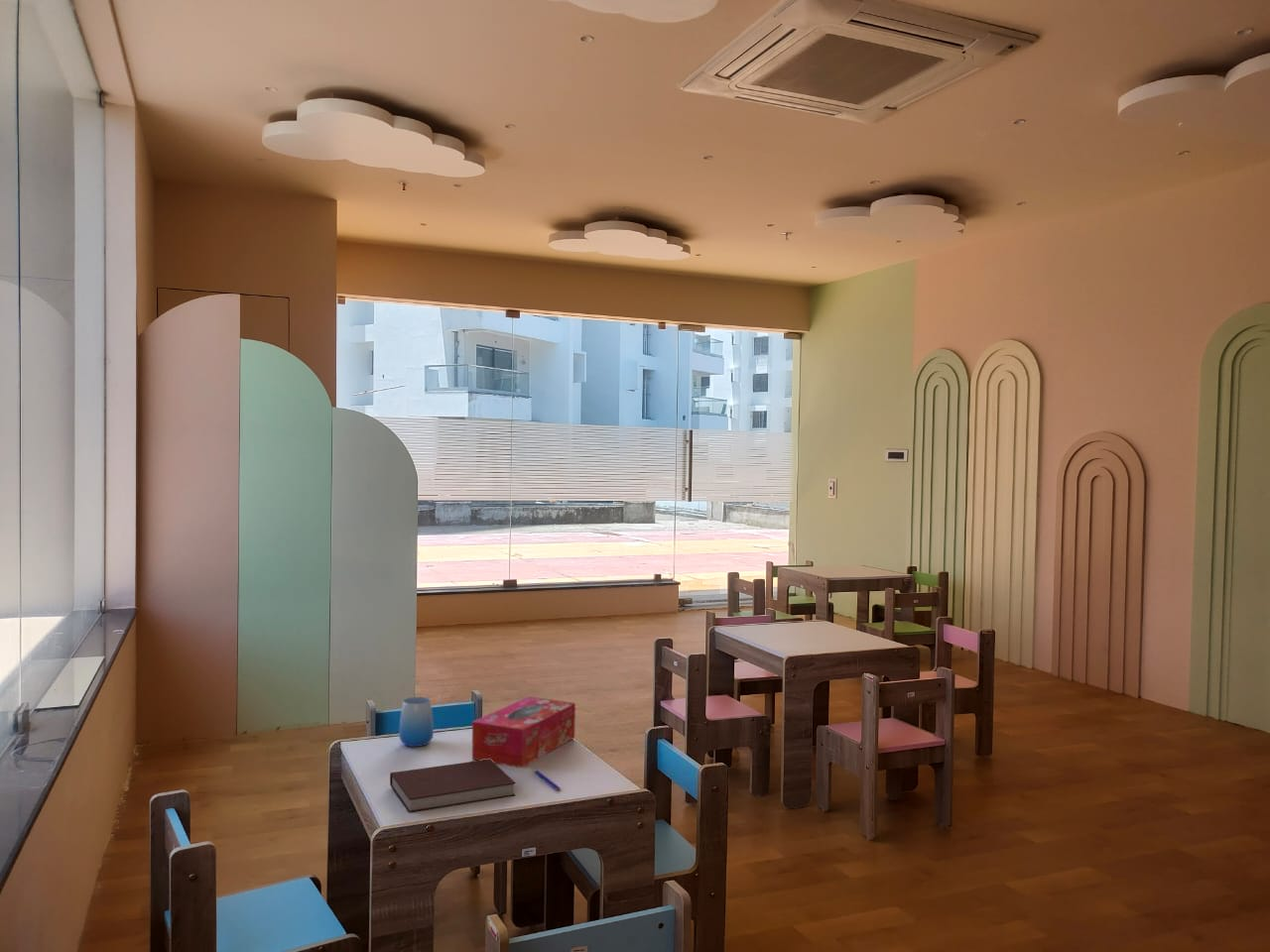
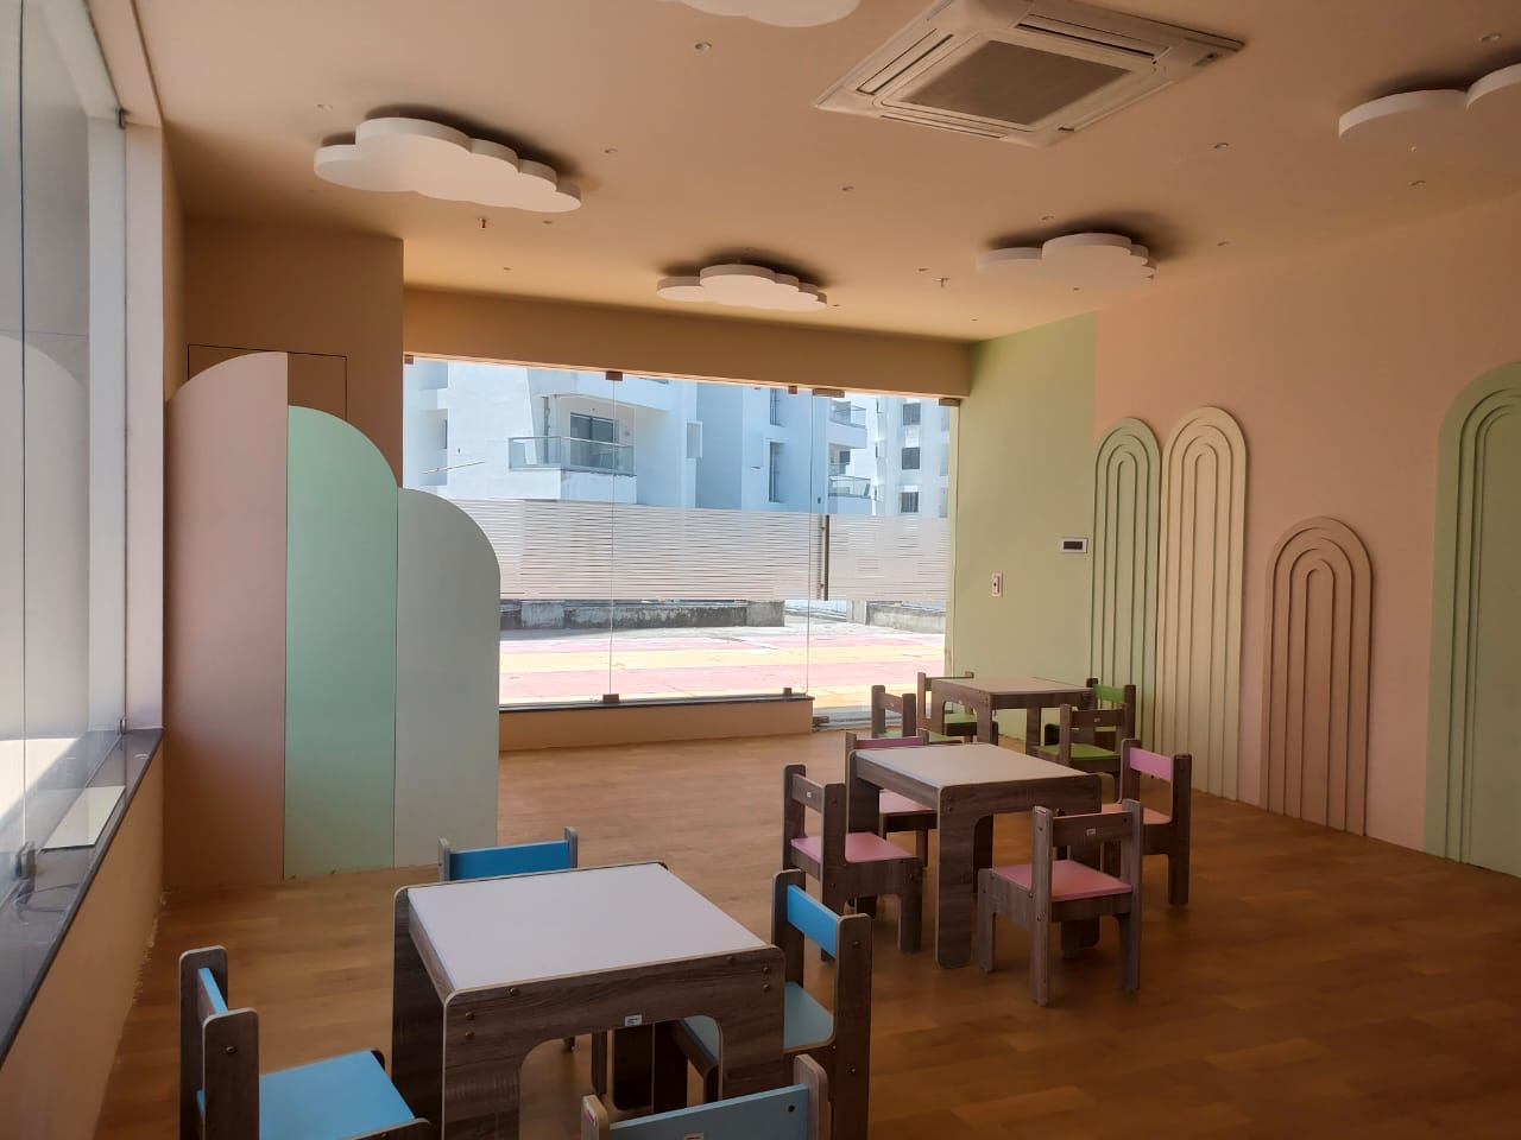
- tissue box (525, 730)
- notebook (451, 783)
- cup (416, 721)
- pen (546, 779)
